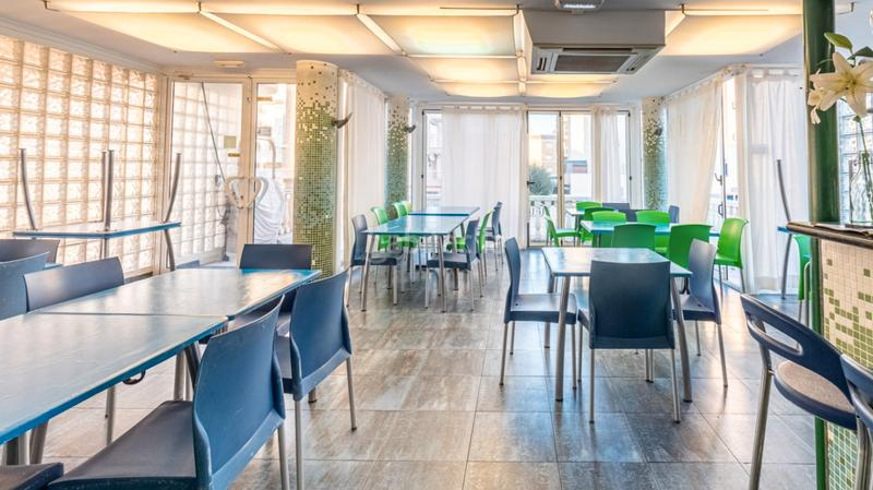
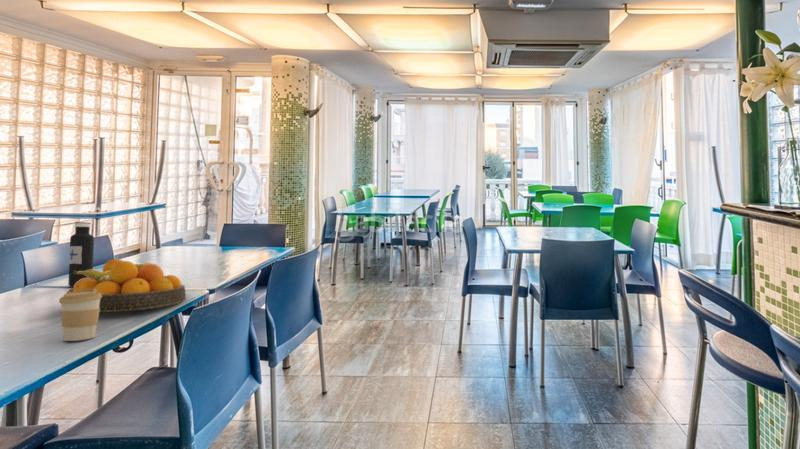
+ fruit bowl (130, 281)
+ water bottle (81, 253)
+ coffee cup (80, 314)
